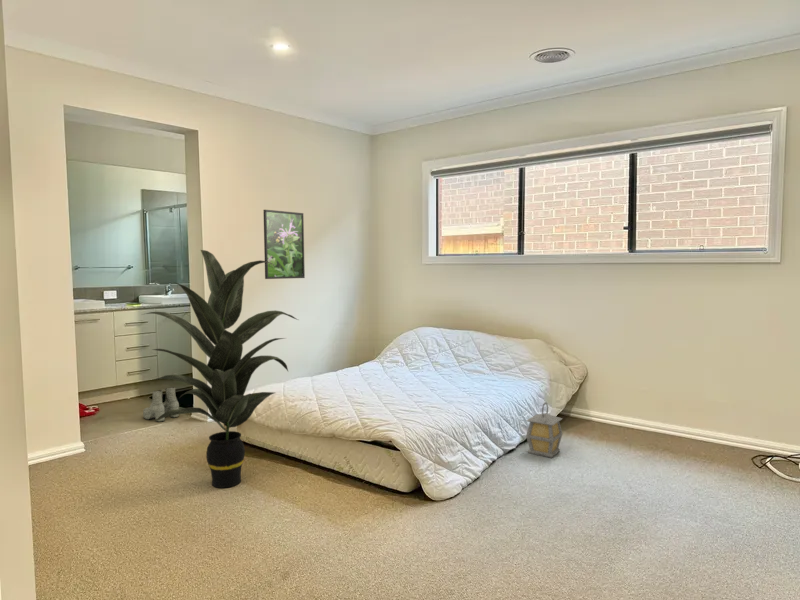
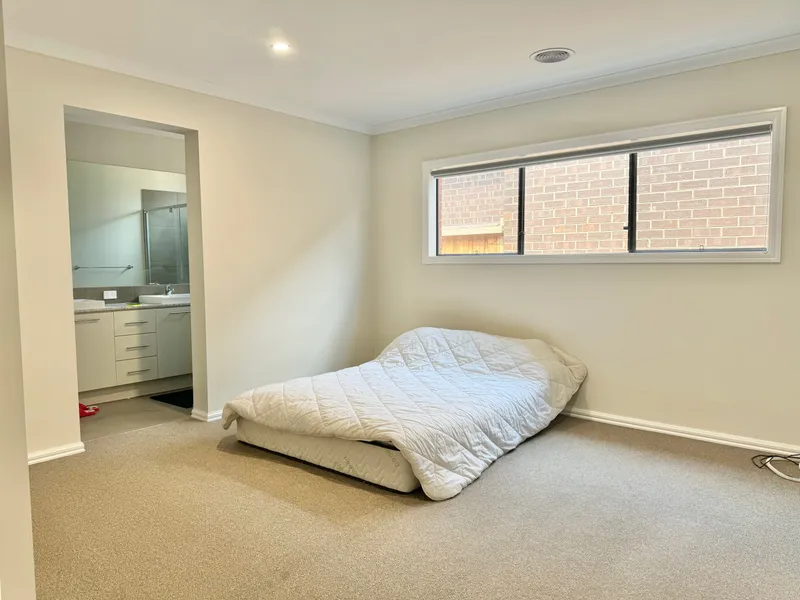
- indoor plant (223, 365)
- boots (160, 402)
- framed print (284, 245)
- lantern (544, 427)
